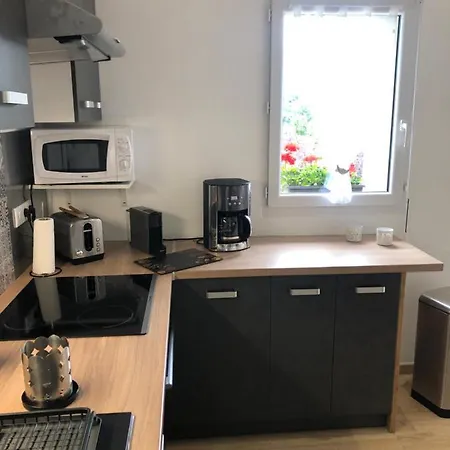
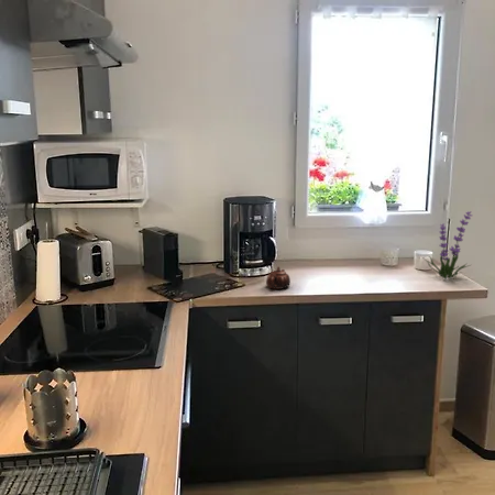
+ plant (451, 246)
+ teapot (277, 276)
